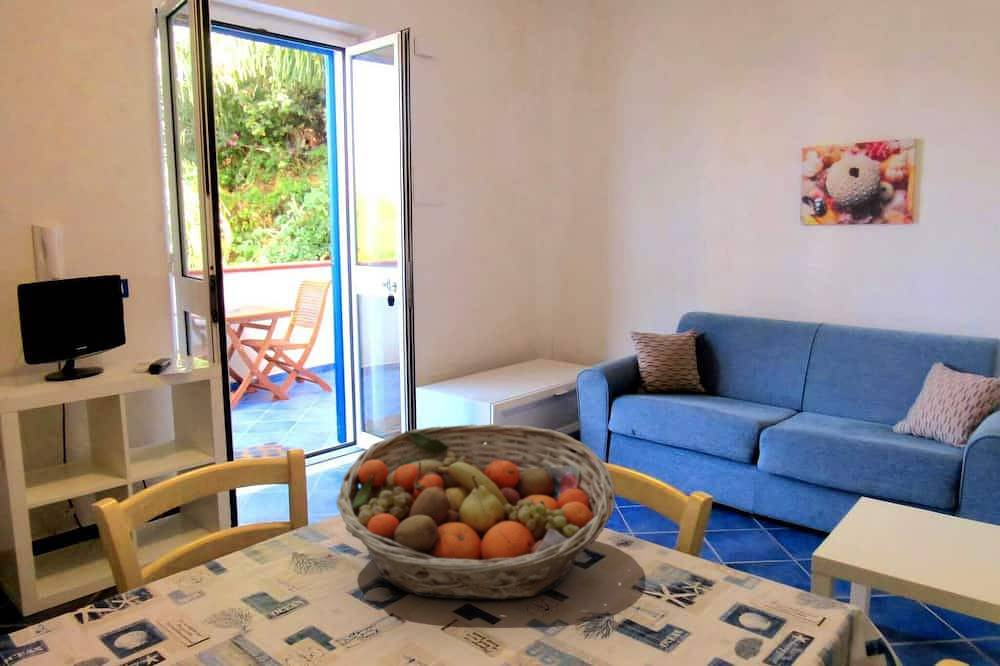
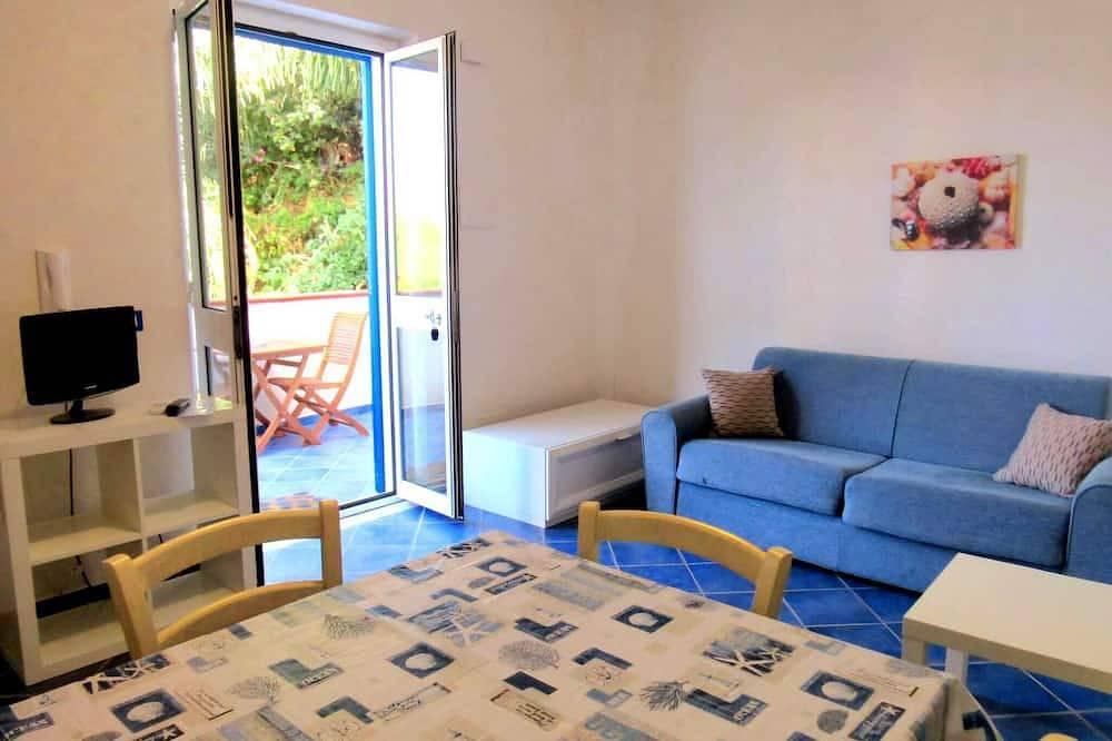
- fruit basket (475, 505)
